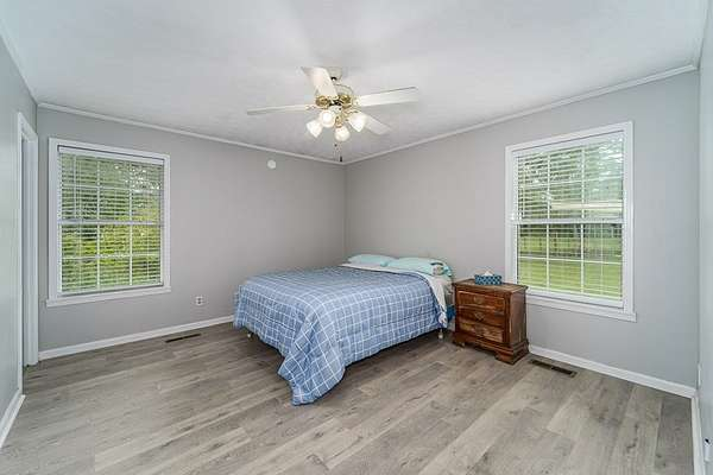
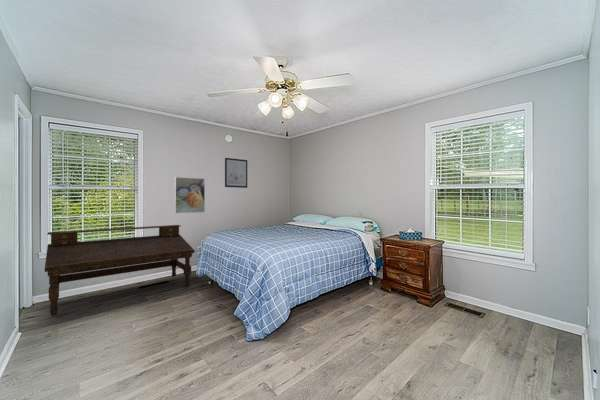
+ wall art (236, 173)
+ desk (125, 261)
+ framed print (190, 195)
